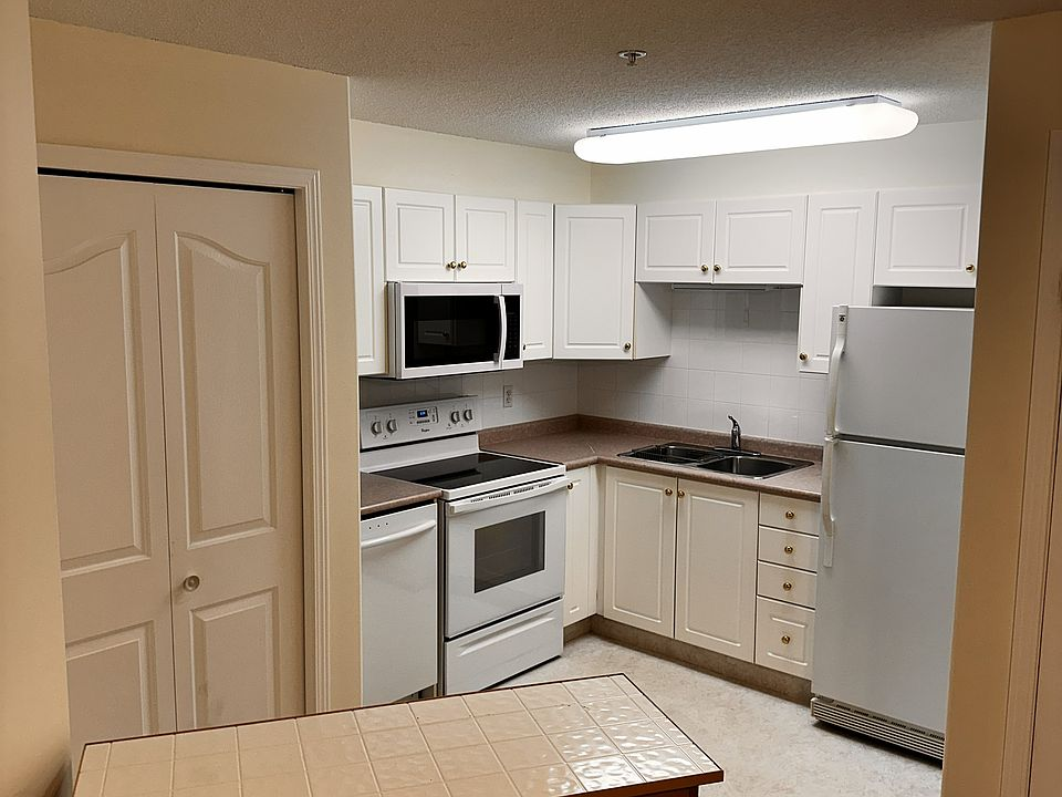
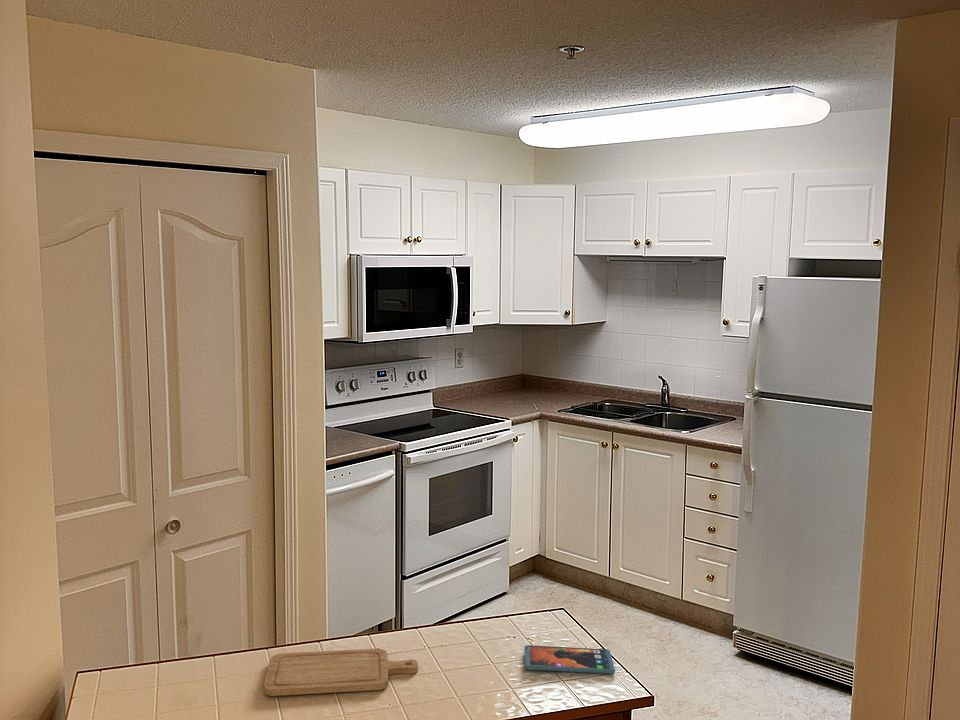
+ chopping board (343, 670)
+ smartphone (568, 658)
